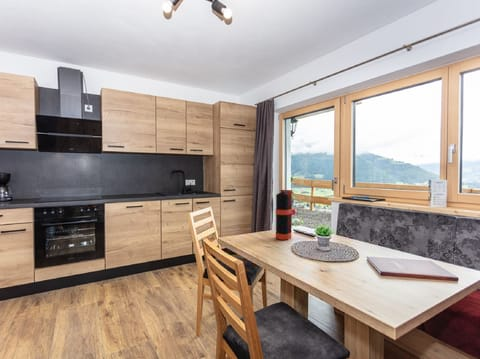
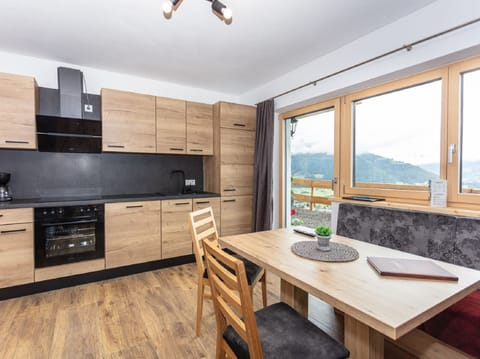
- bottle (283, 214)
